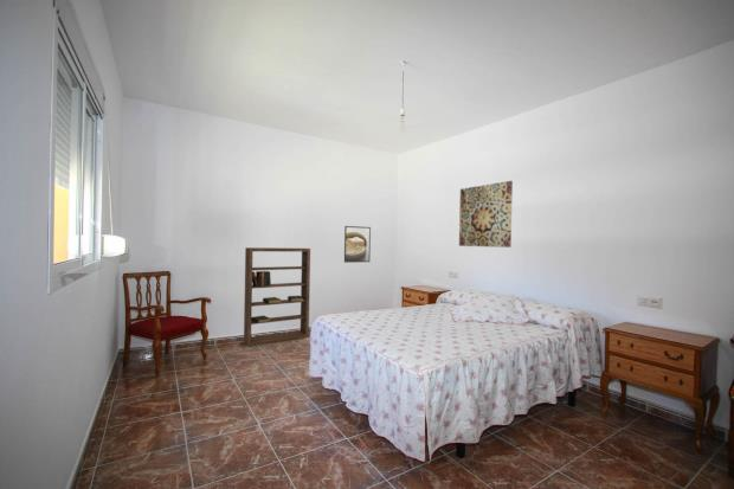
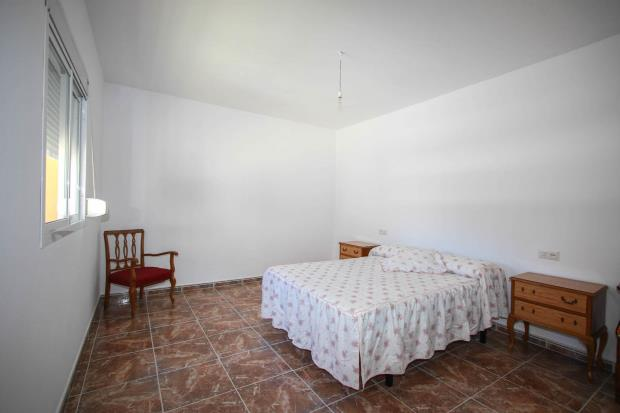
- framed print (358, 244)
- bookshelf (276, 297)
- wall art (483, 215)
